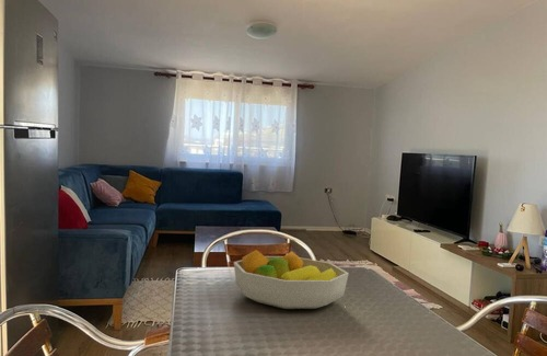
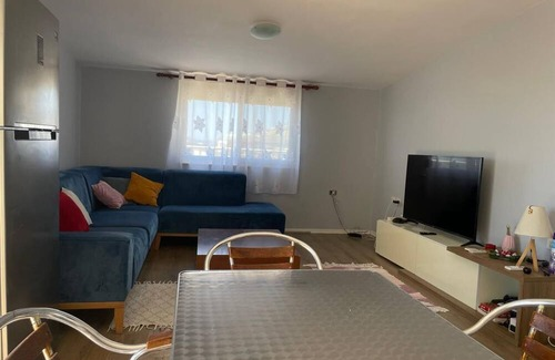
- fruit bowl (289, 275)
